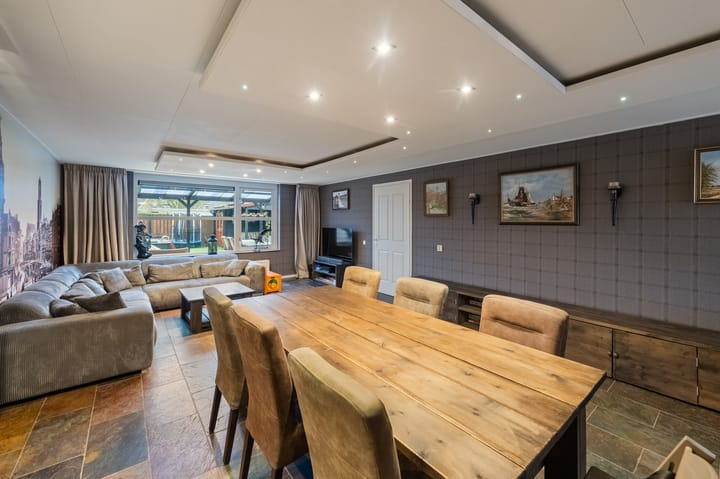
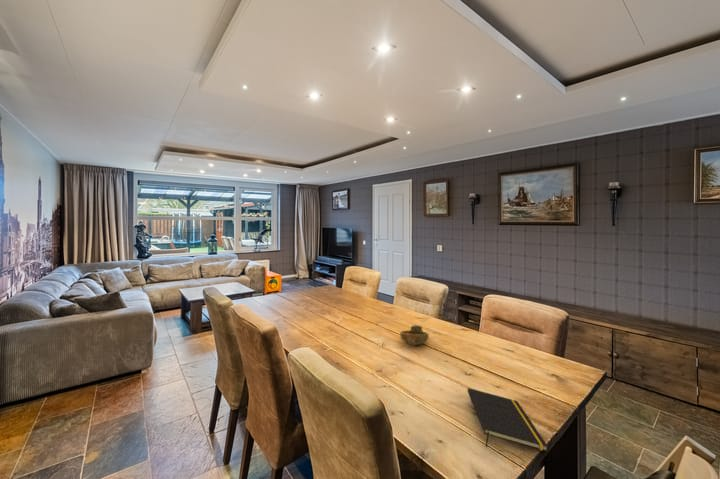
+ decorative bowl (415, 333)
+ notepad (502, 415)
